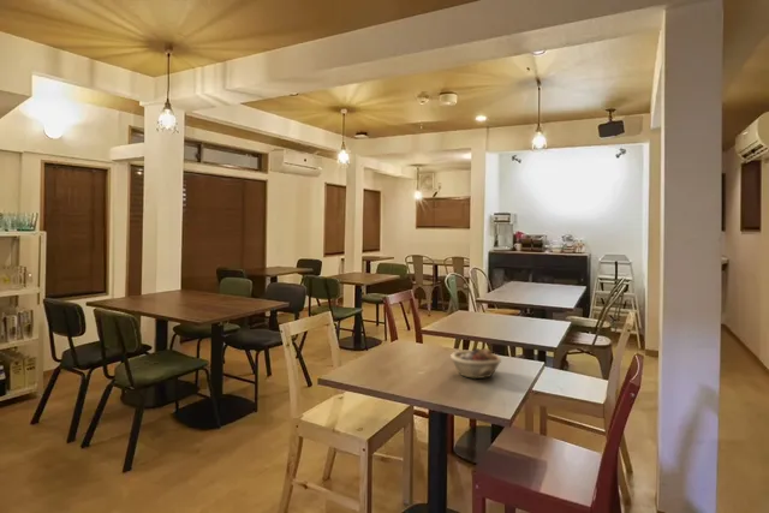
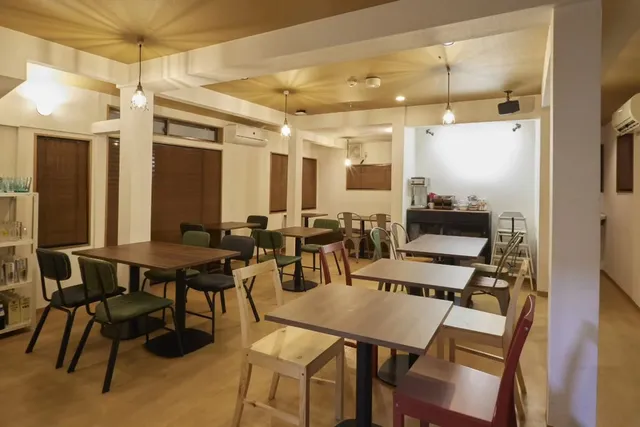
- succulent planter (475, 360)
